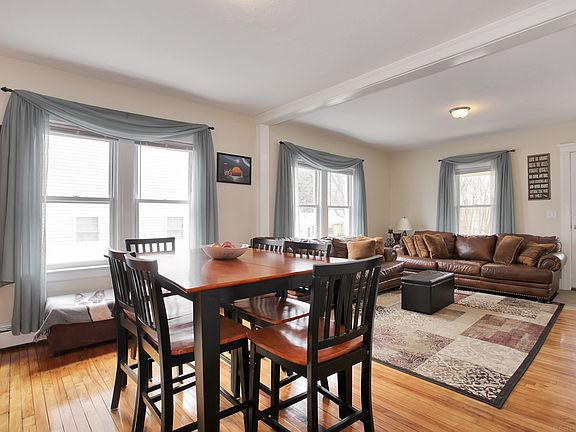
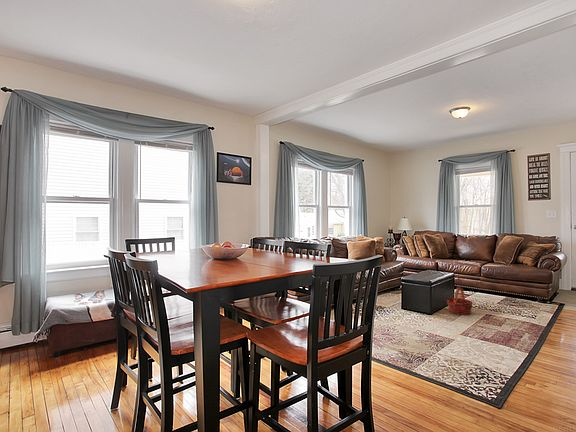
+ basket (459, 299)
